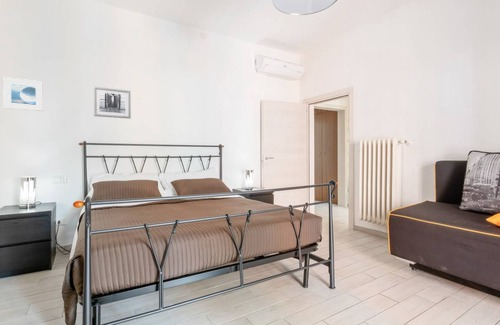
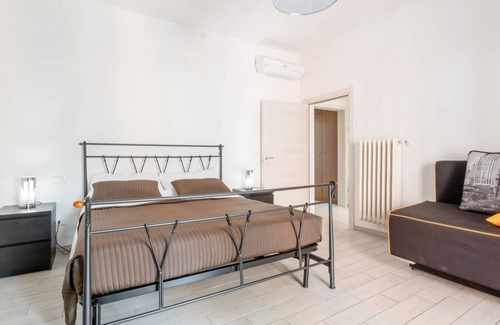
- wall art (112, 103)
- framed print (23, 94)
